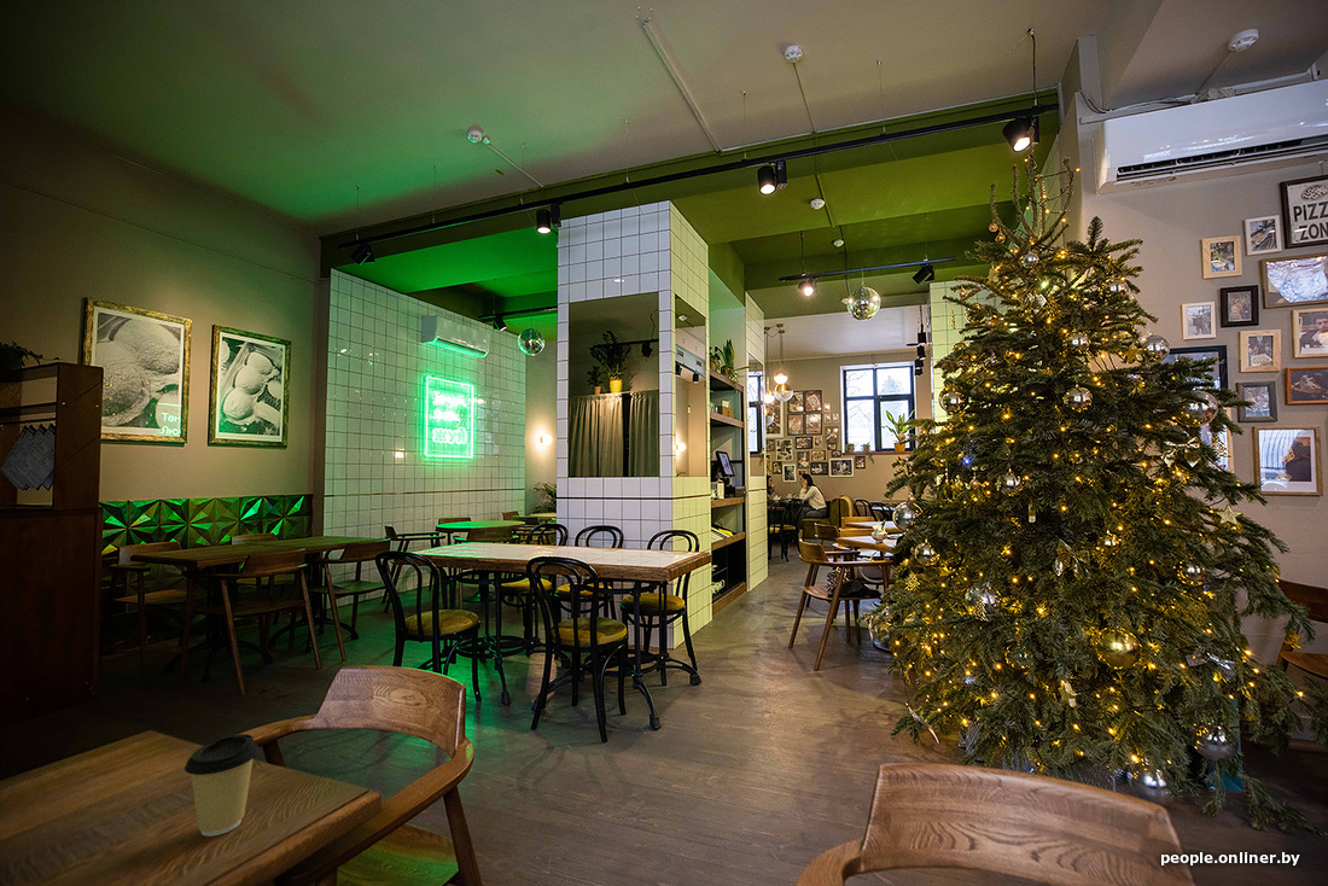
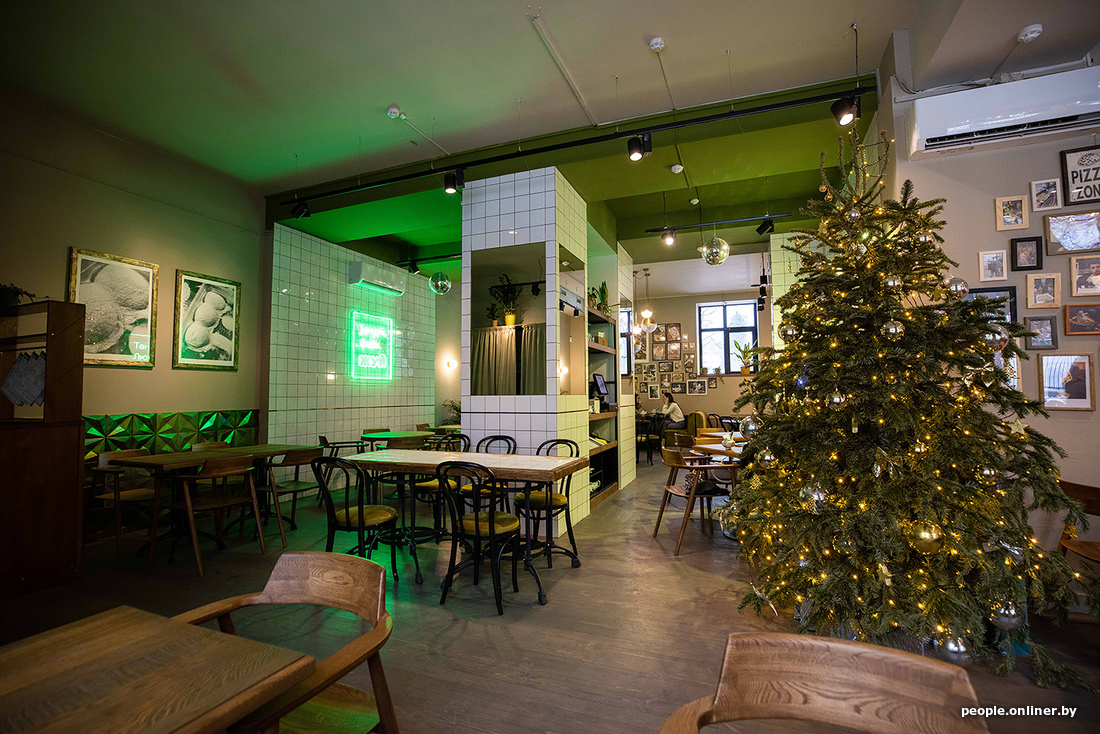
- coffee cup (222, 785)
